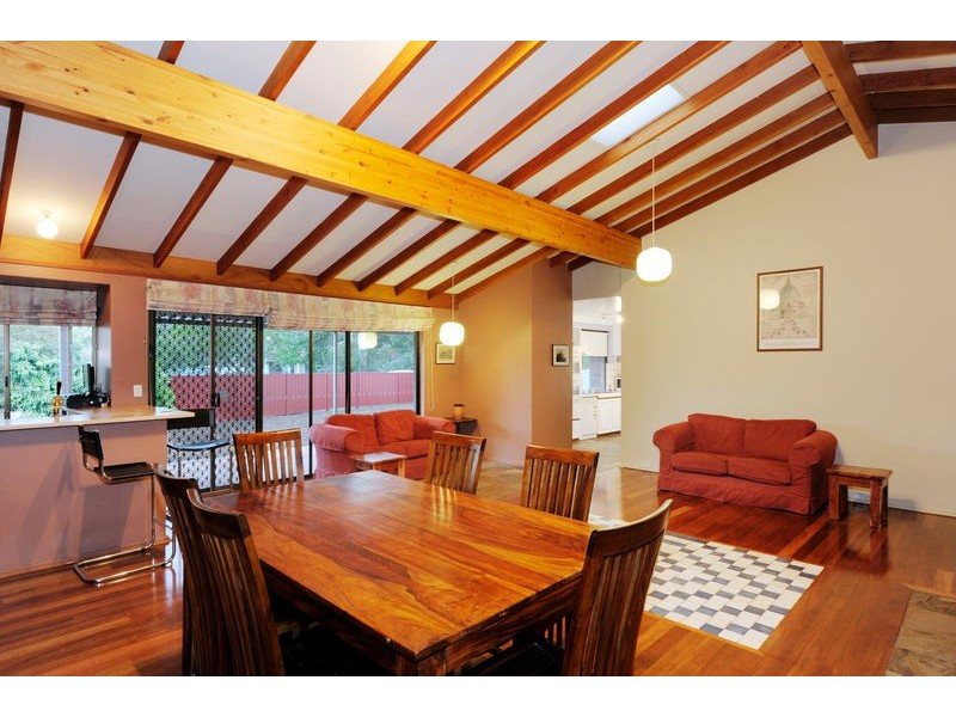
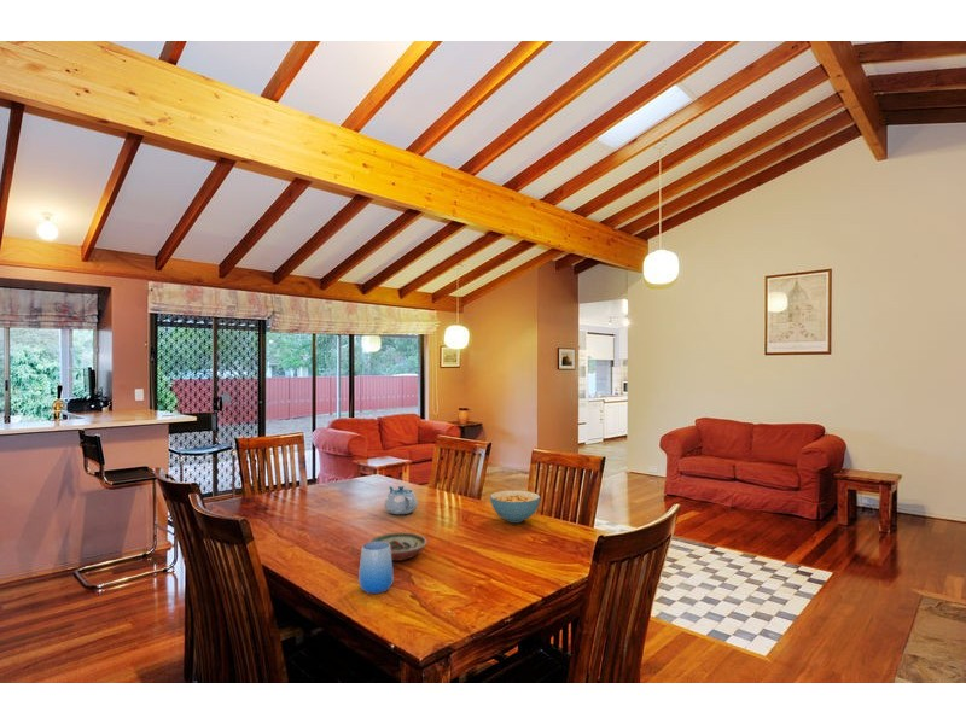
+ decorative bowl (397, 548)
+ cup (376, 566)
+ cereal bowl (514, 508)
+ chinaware (400, 498)
